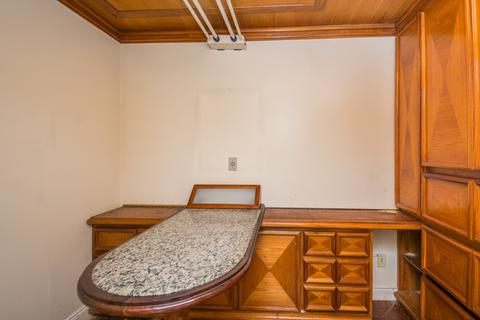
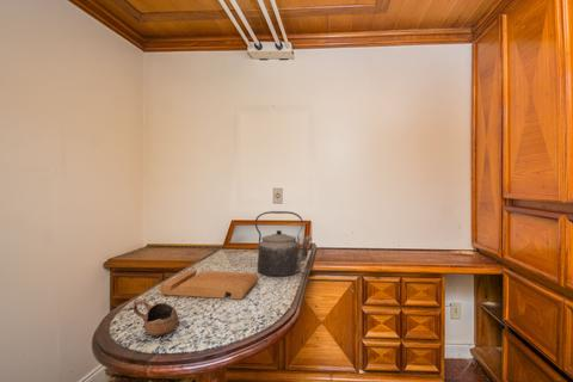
+ kettle (283, 241)
+ cutting board (211, 283)
+ cup (158, 314)
